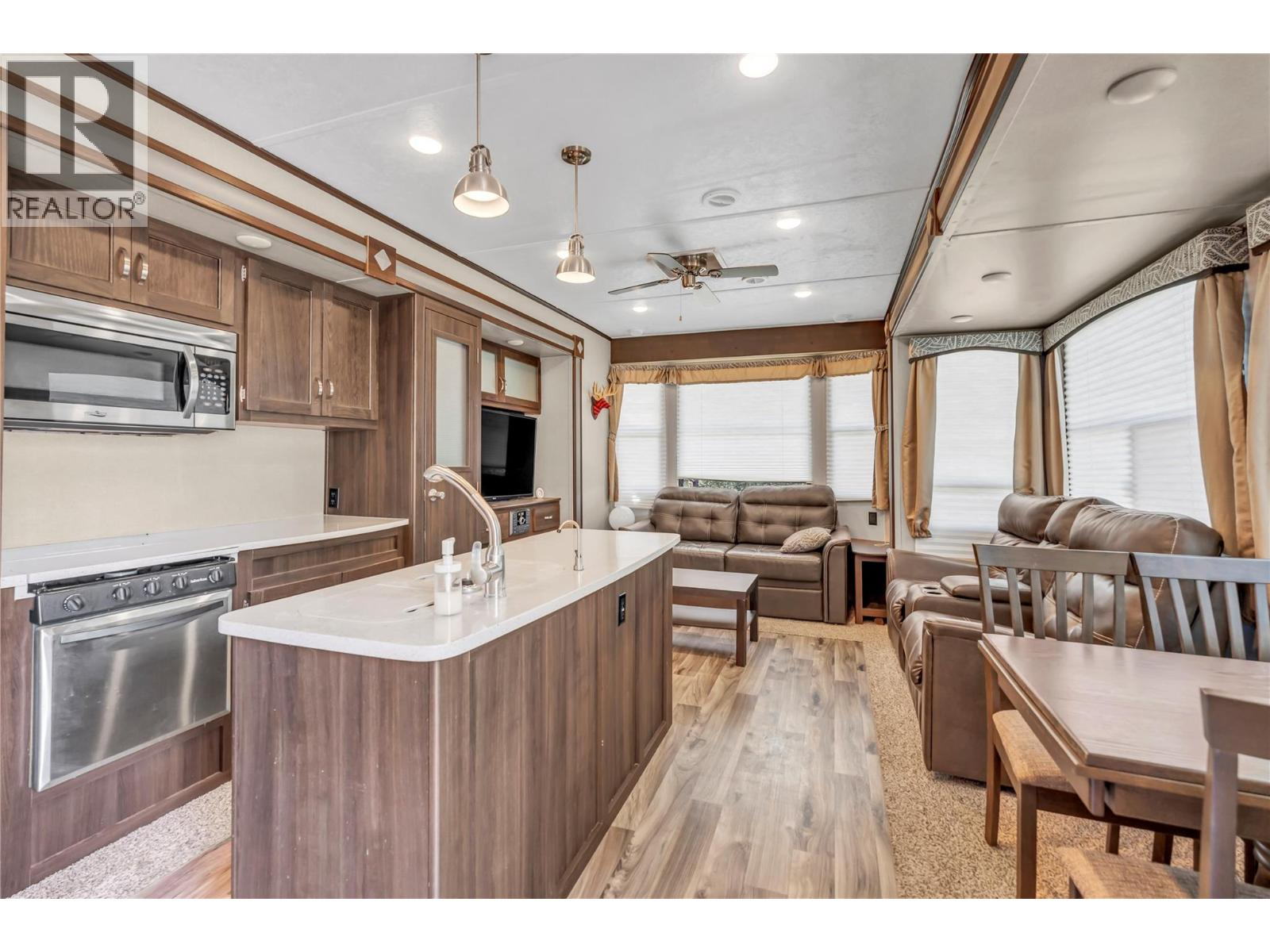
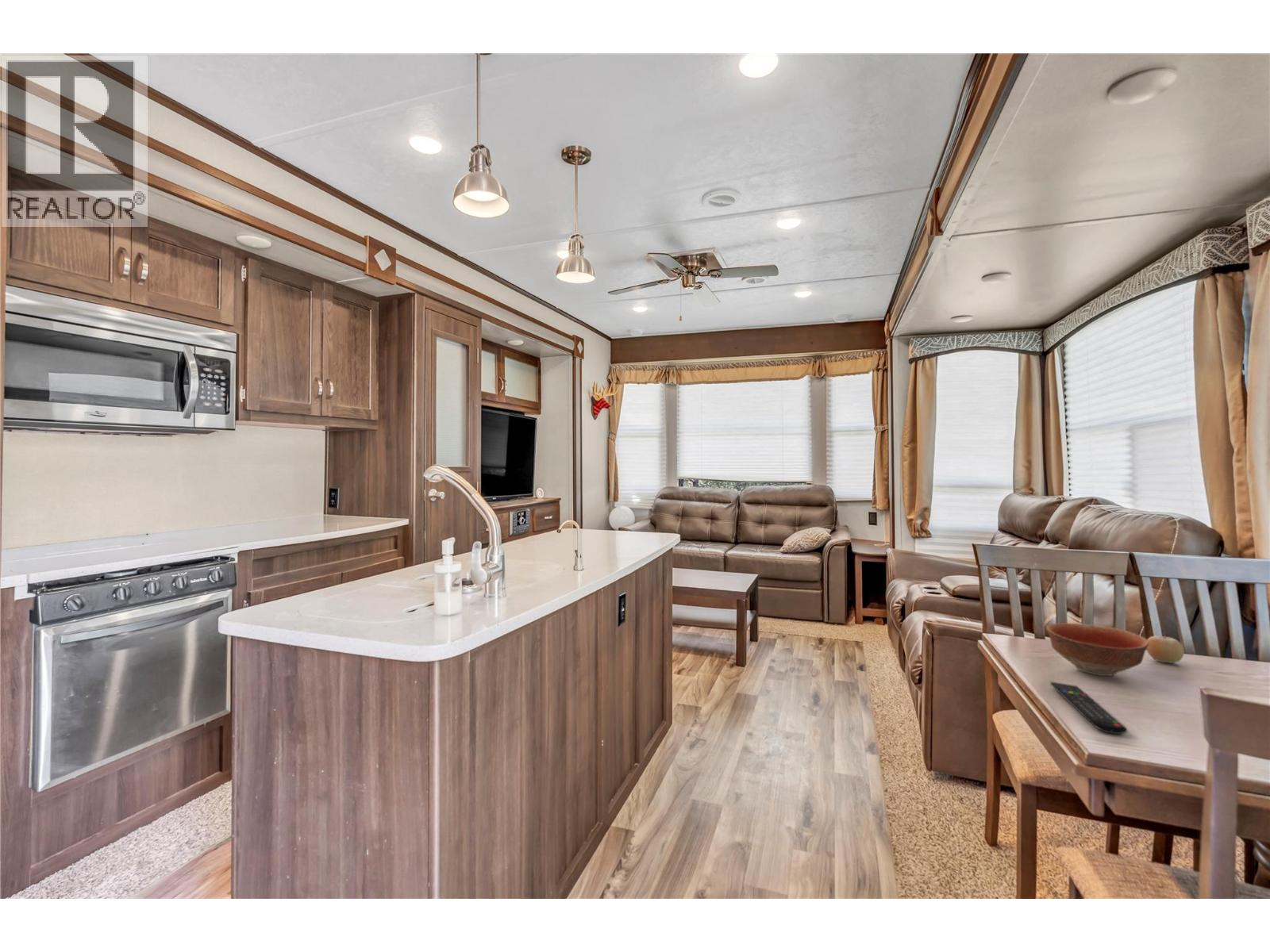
+ remote control (1085, 705)
+ bowl (1095, 651)
+ fruit (1164, 647)
